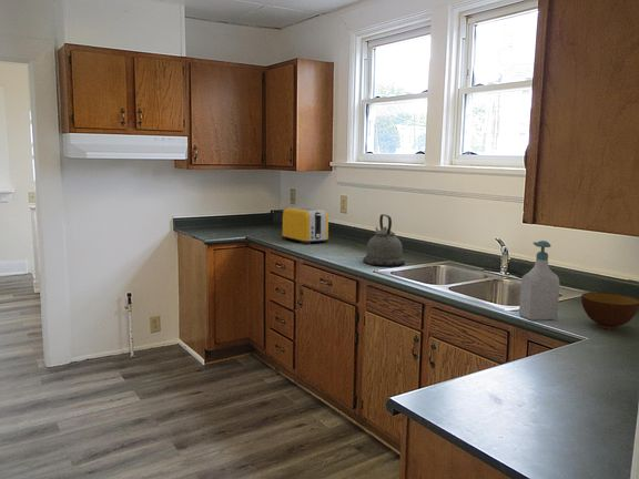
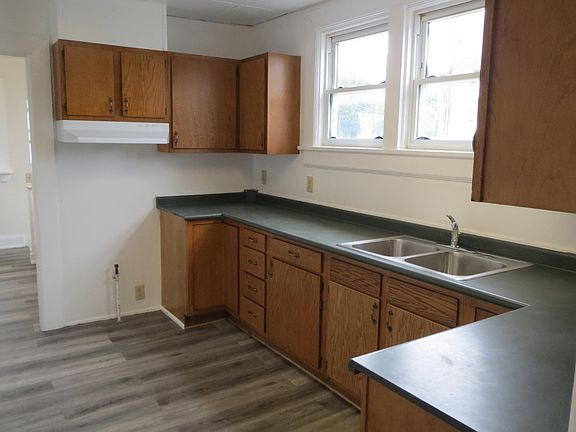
- kettle (383, 238)
- bowl (608, 312)
- soap bottle (538, 278)
- toaster (305, 224)
